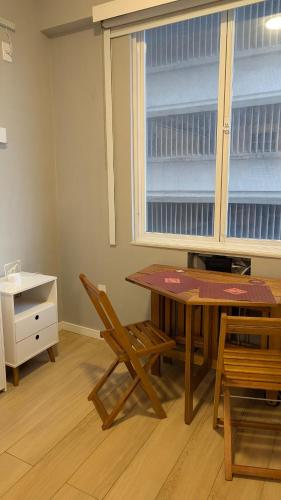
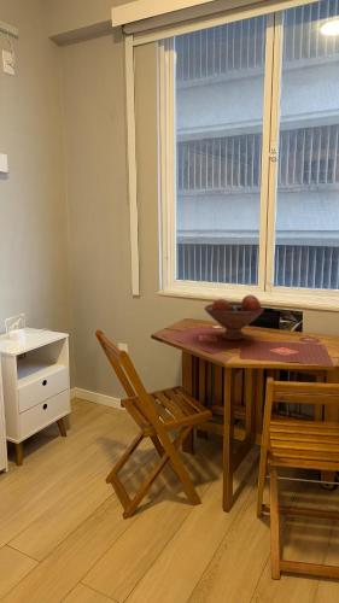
+ fruit bowl (233, 316)
